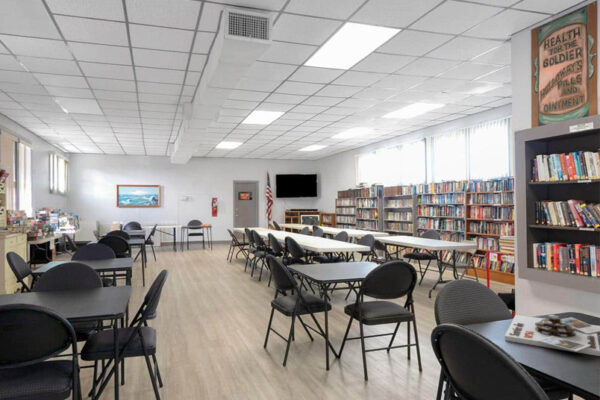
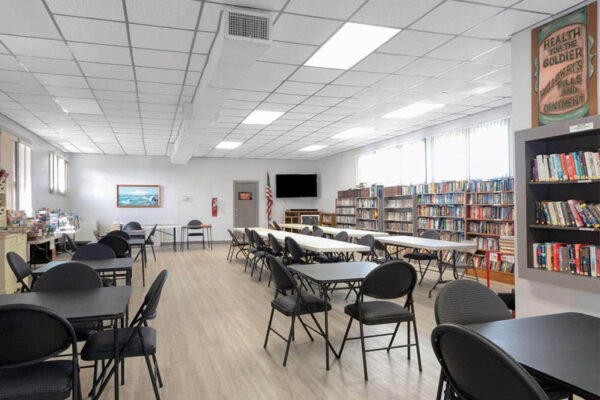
- board game (558, 328)
